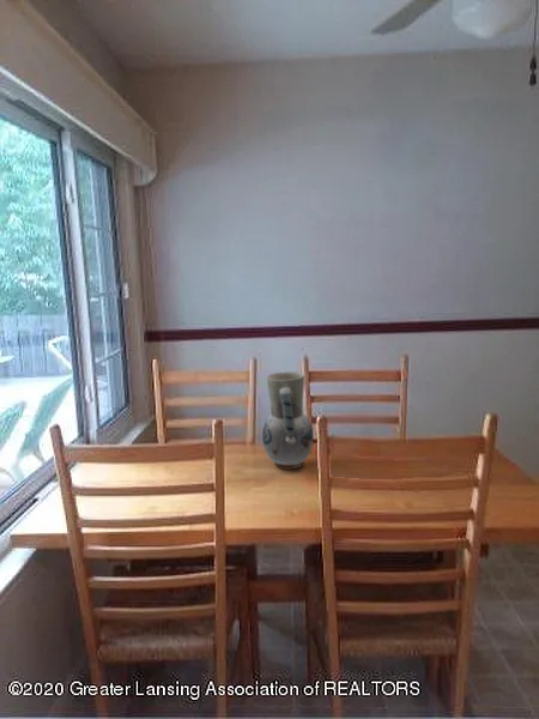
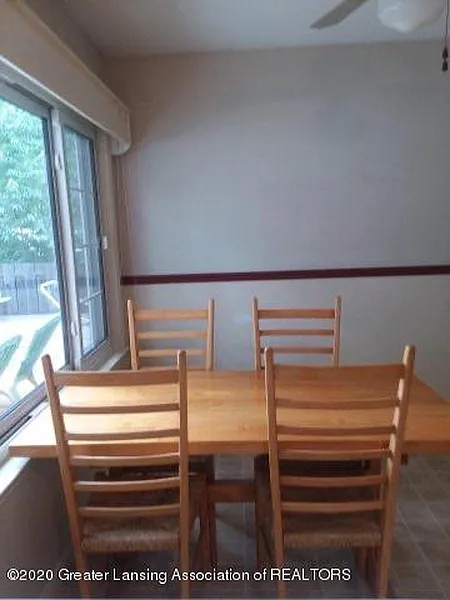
- vase (286, 419)
